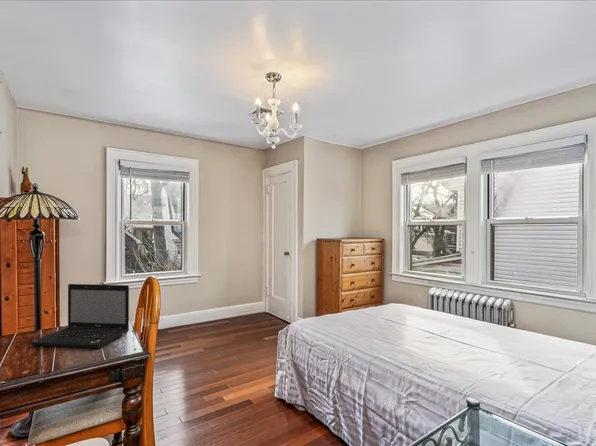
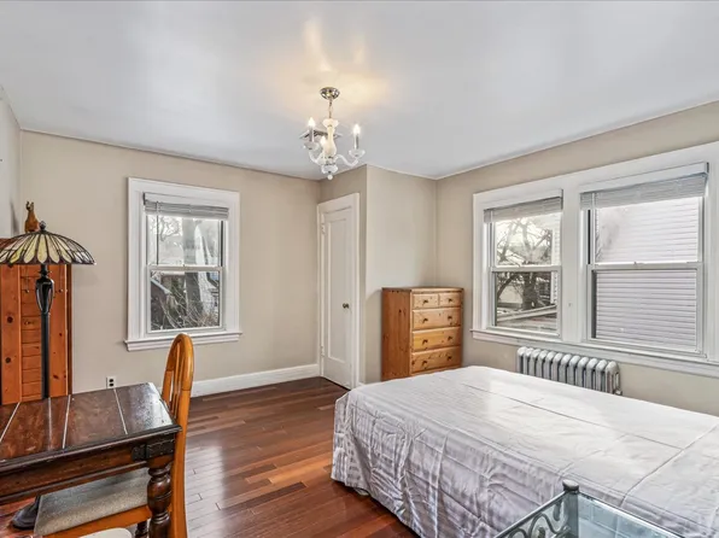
- laptop (82, 314)
